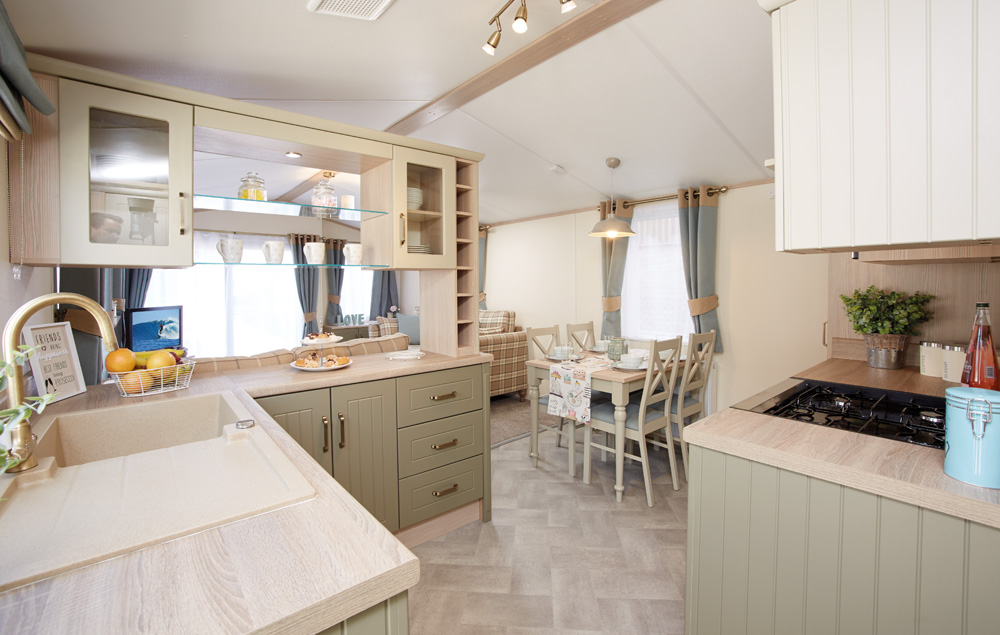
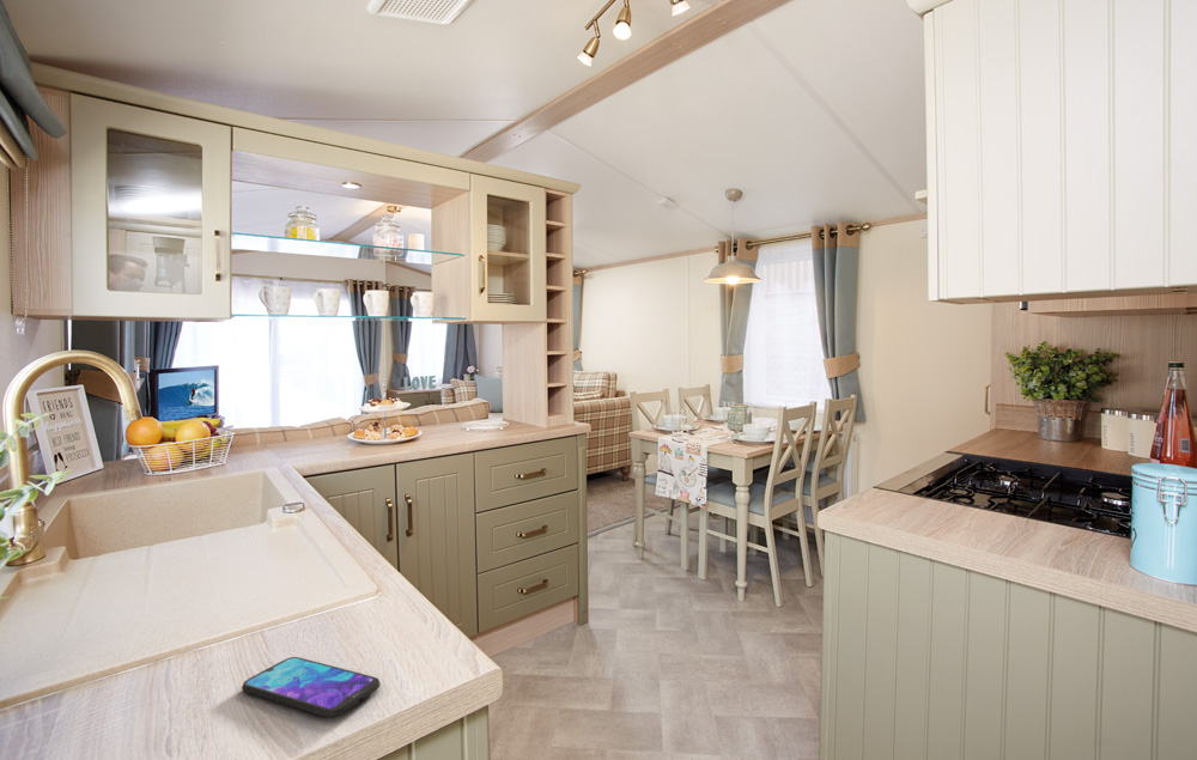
+ smartphone (311, 685)
